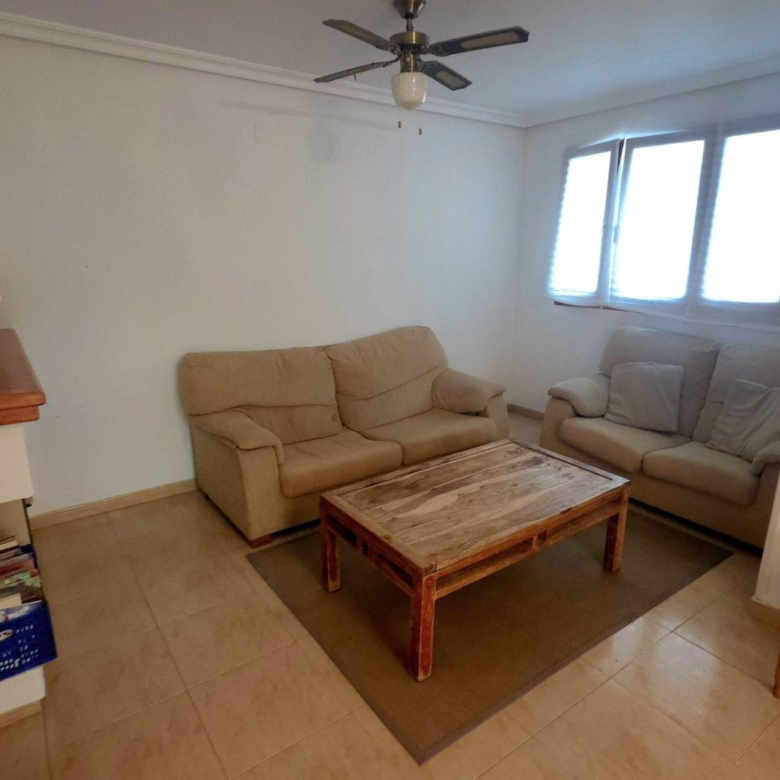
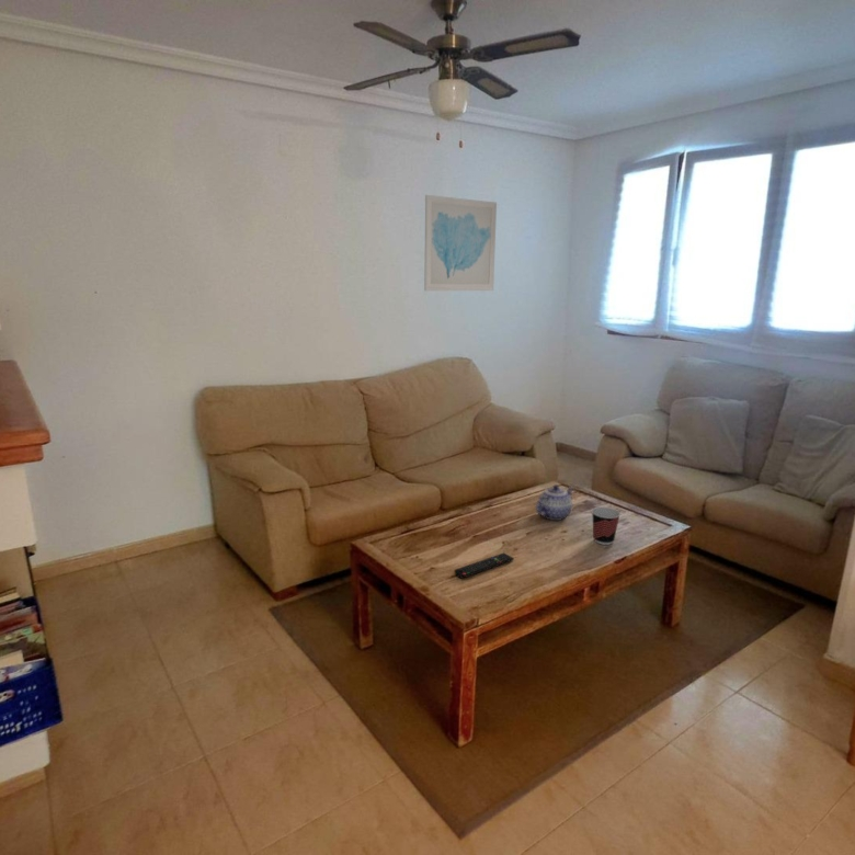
+ remote control (483, 566)
+ cup (604, 526)
+ wall art (460, 246)
+ teapot (555, 501)
